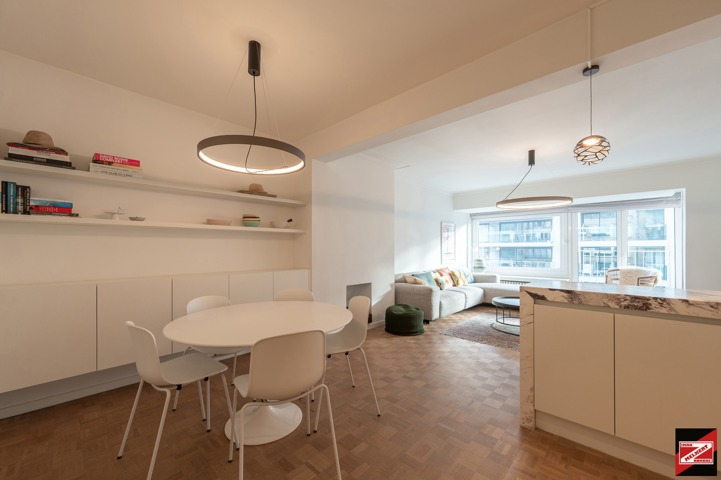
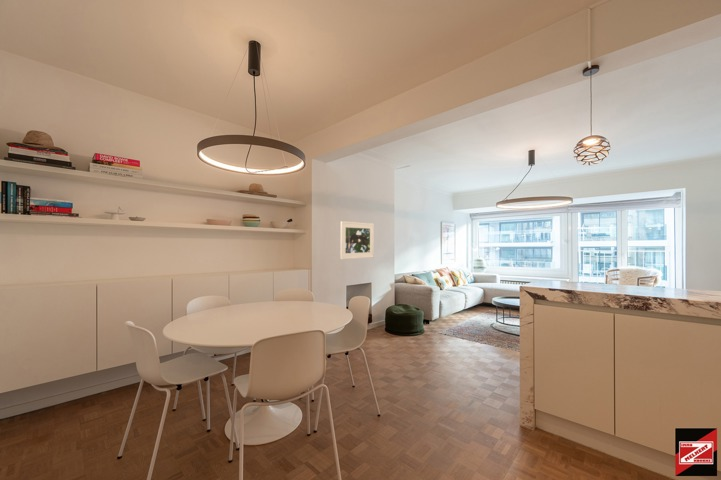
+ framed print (358, 240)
